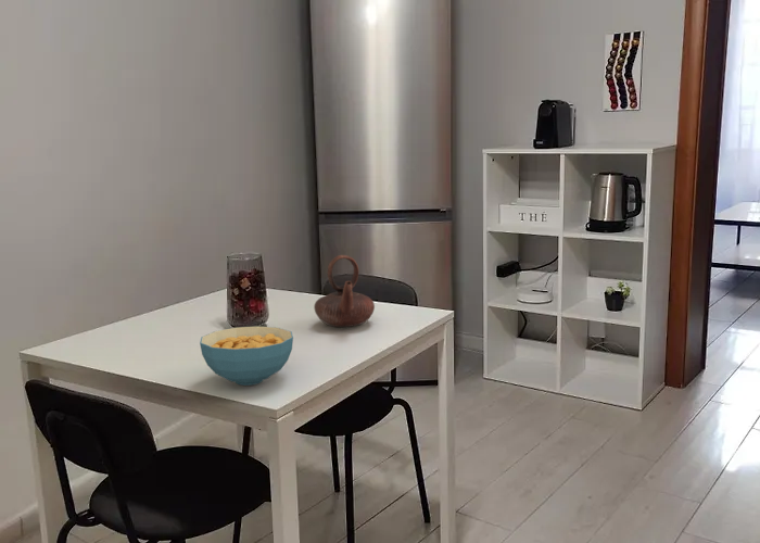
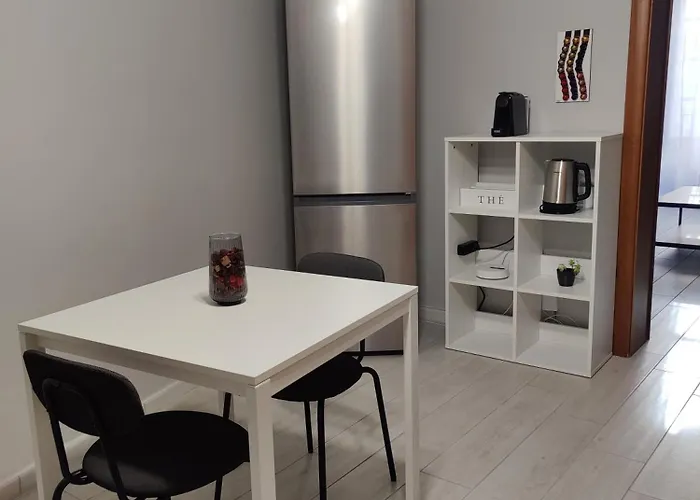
- teapot (345, 292)
- cereal bowl (248, 358)
